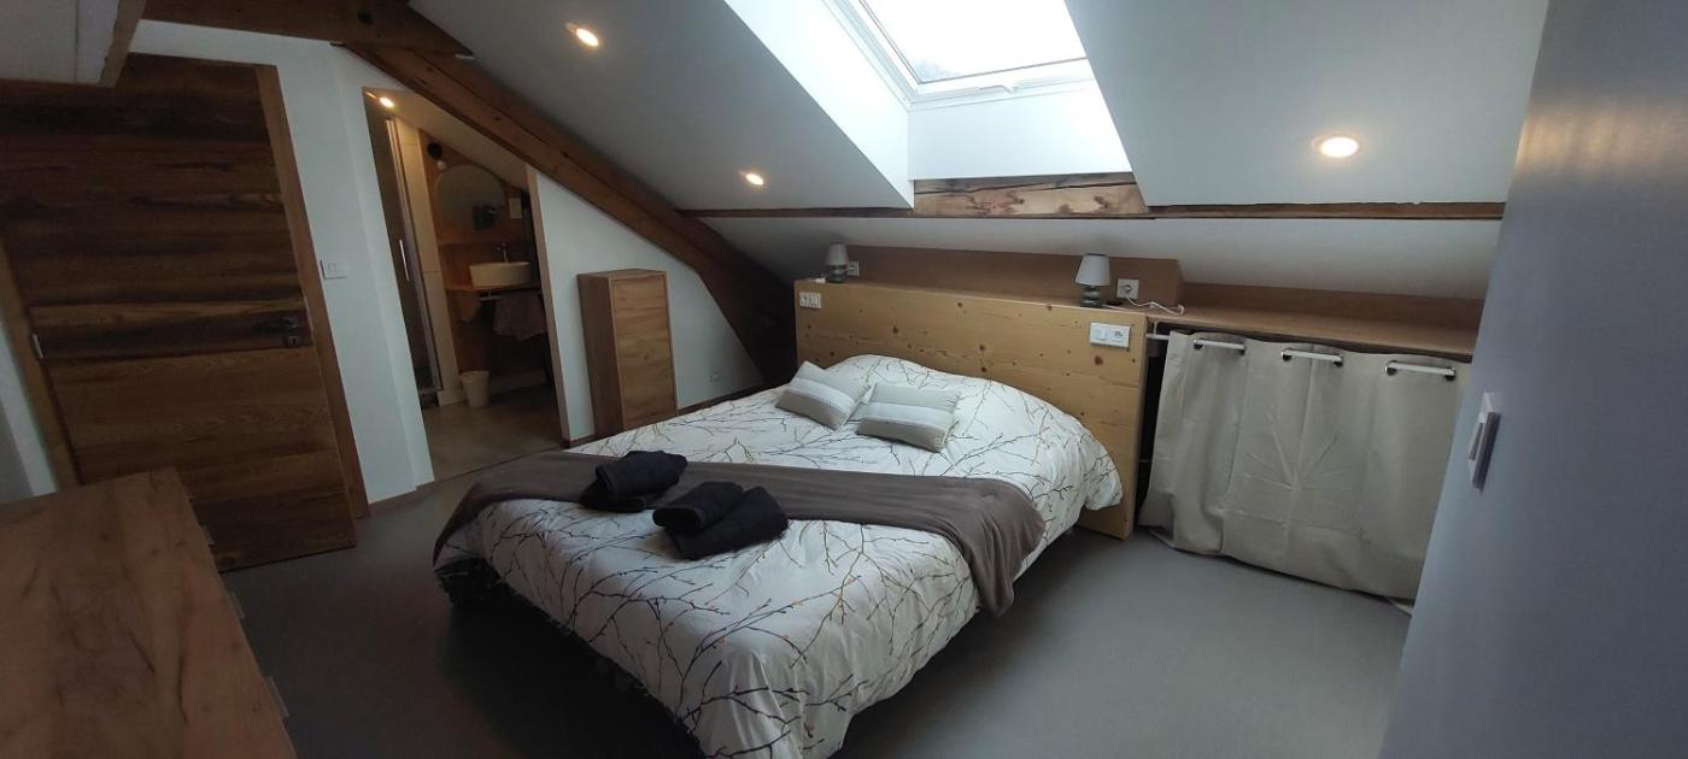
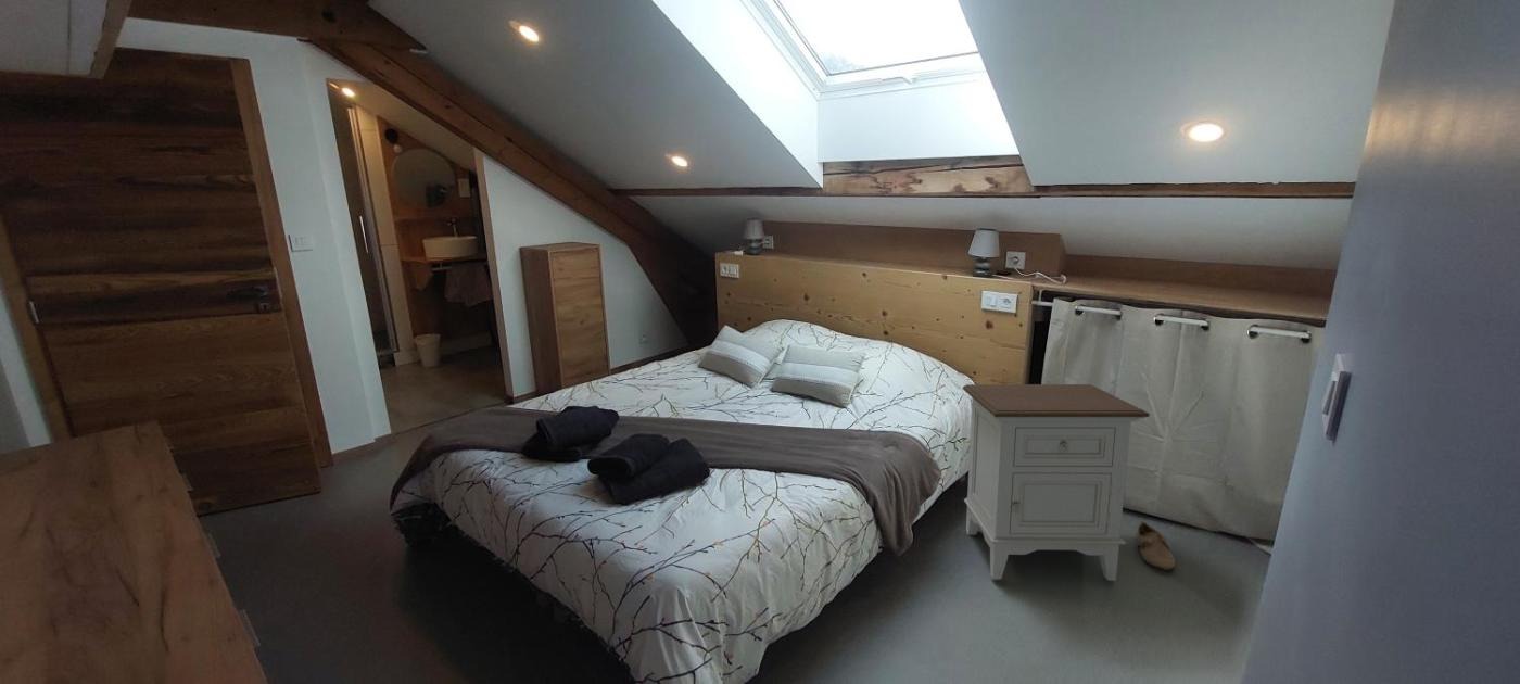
+ nightstand (1042, 479)
+ shoe (1155, 543)
